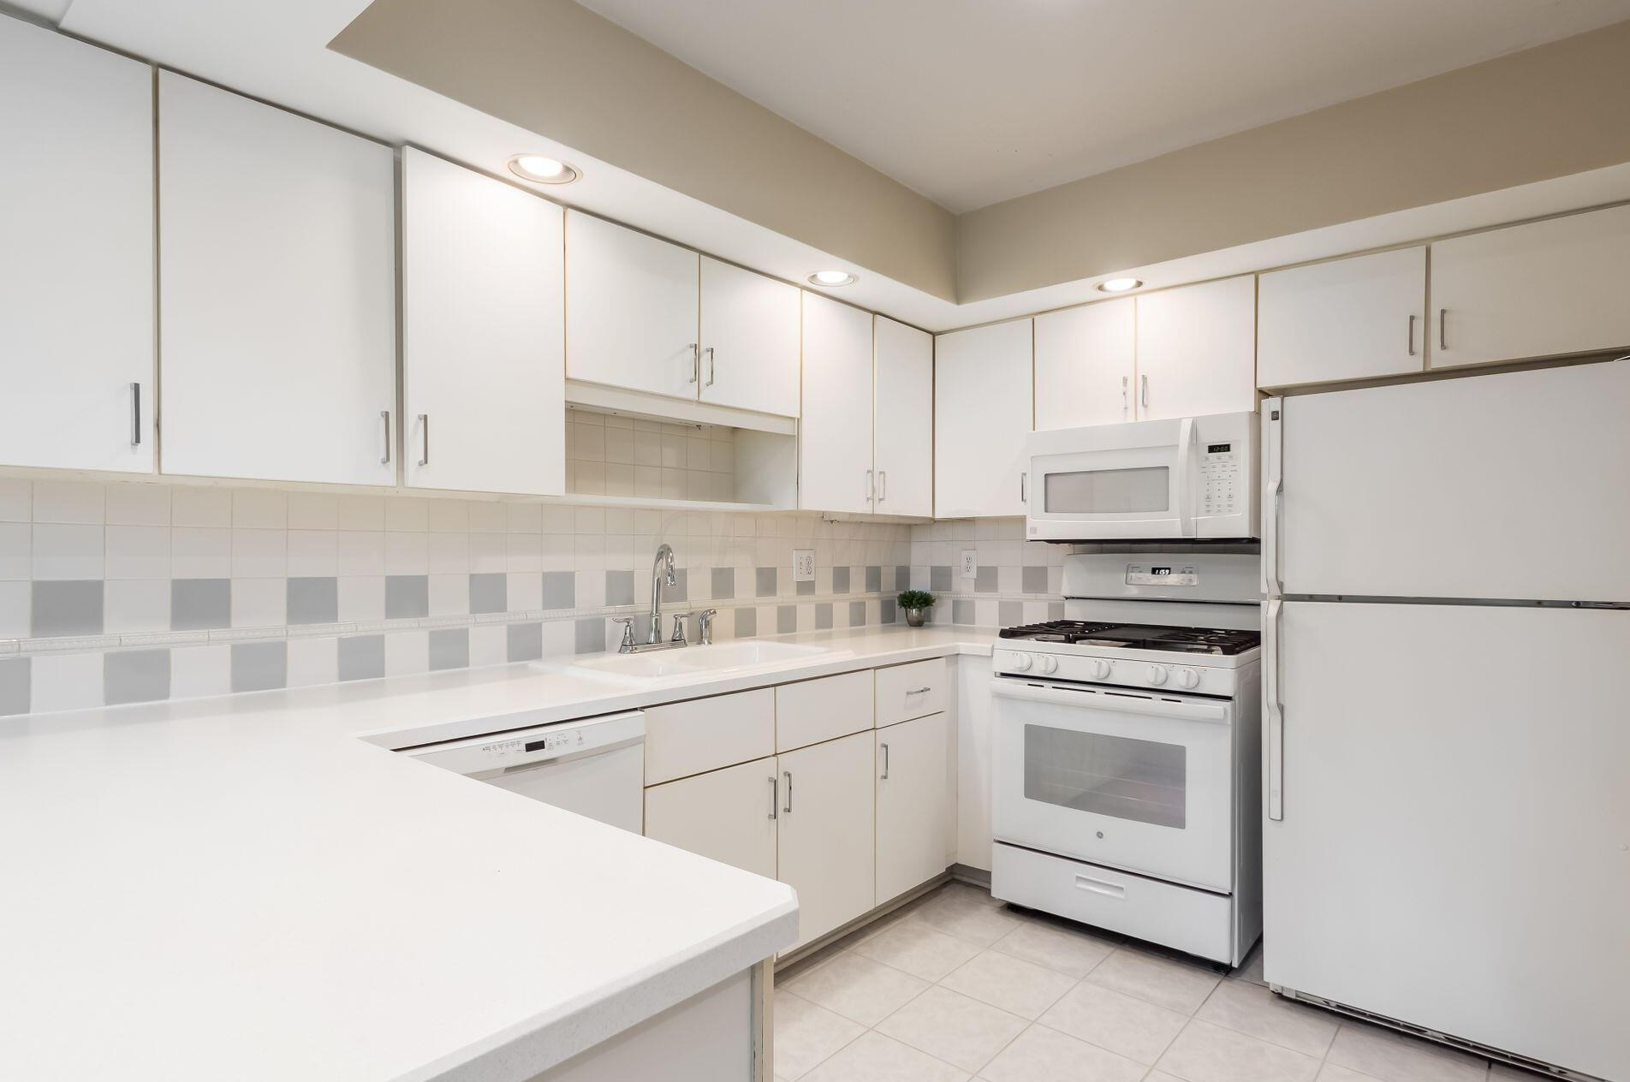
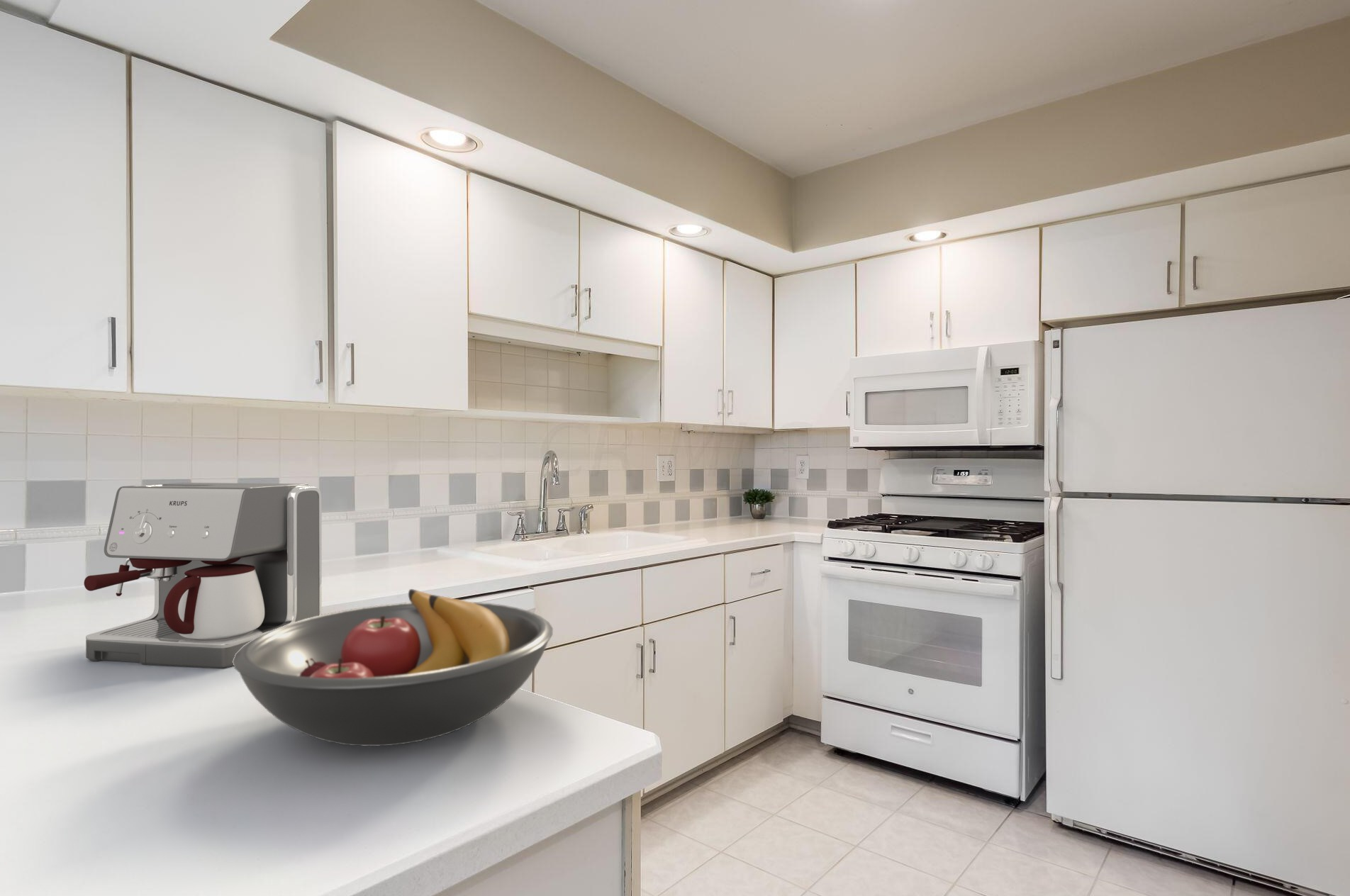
+ coffee maker (211, 566)
+ fruit bowl (405, 664)
